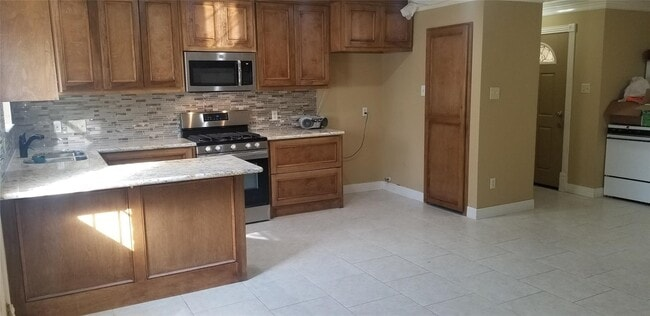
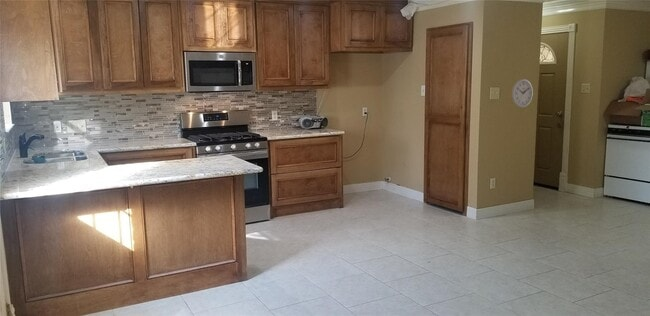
+ wall clock (523, 93)
